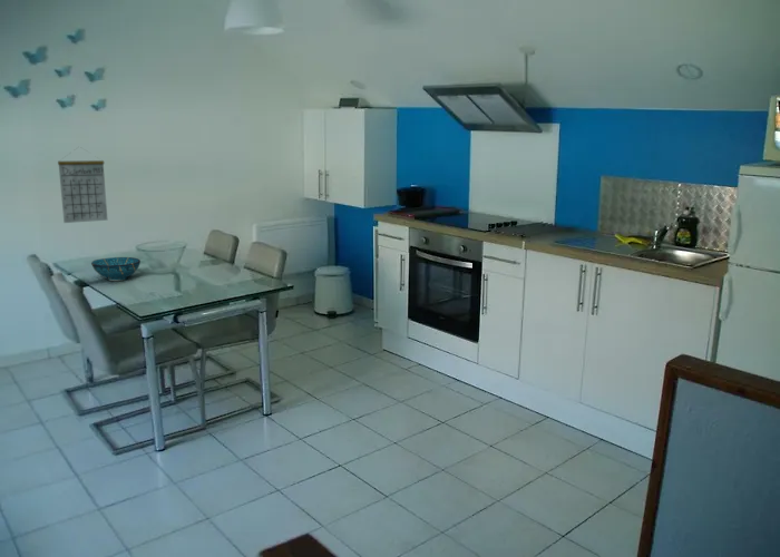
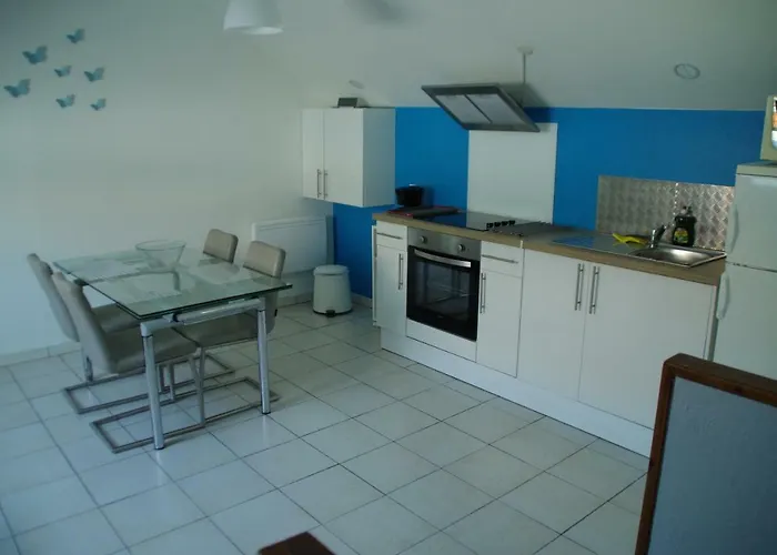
- calendar (82, 184)
- decorative bowl (116, 270)
